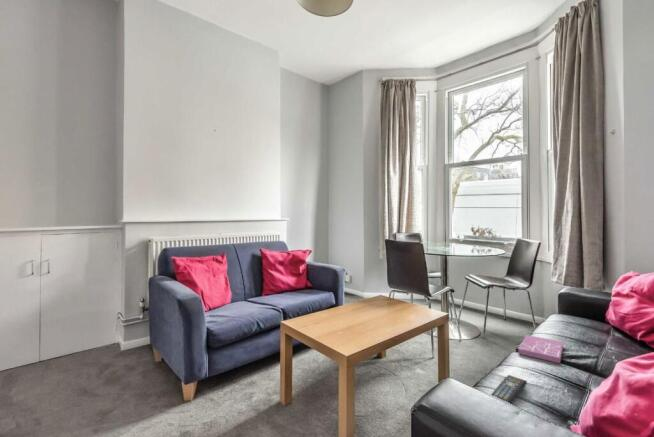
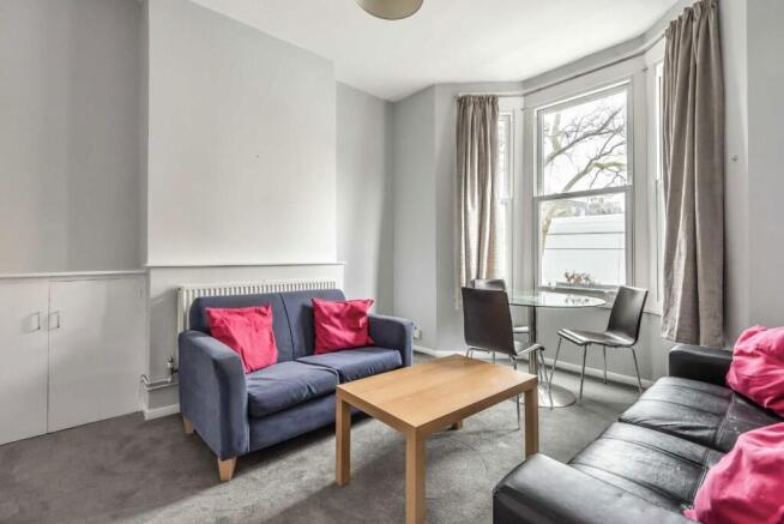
- remote control (509, 389)
- book (541, 347)
